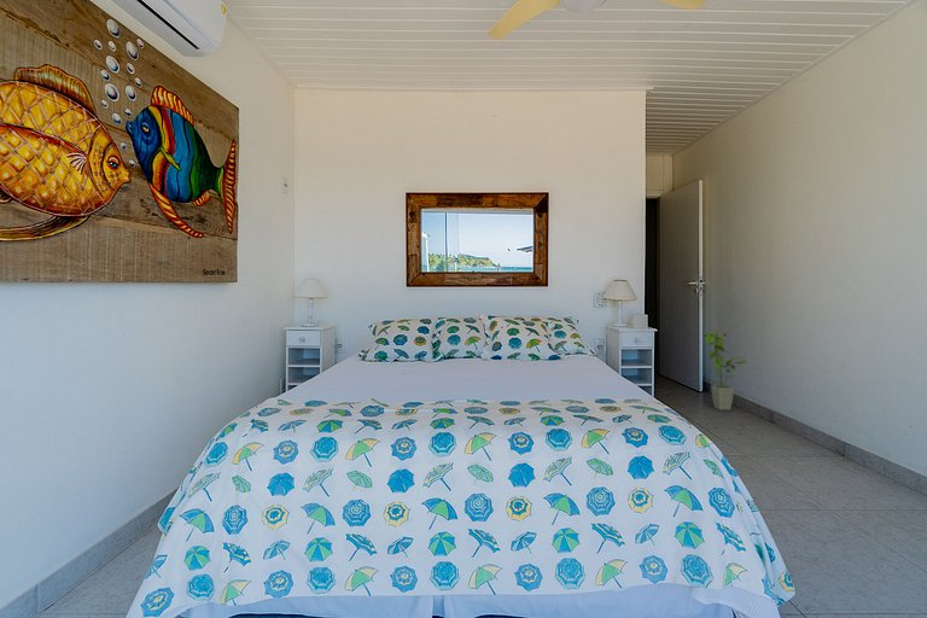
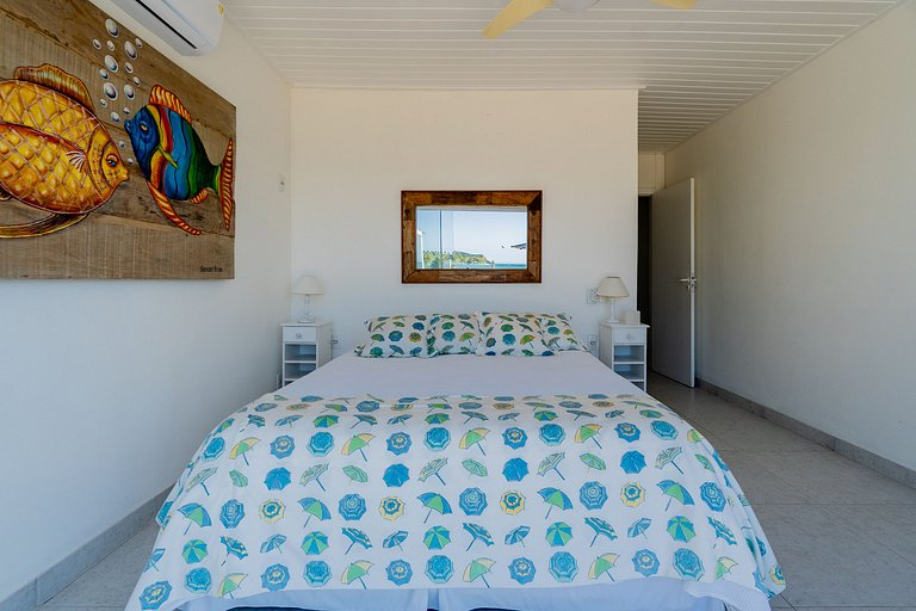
- house plant (721, 371)
